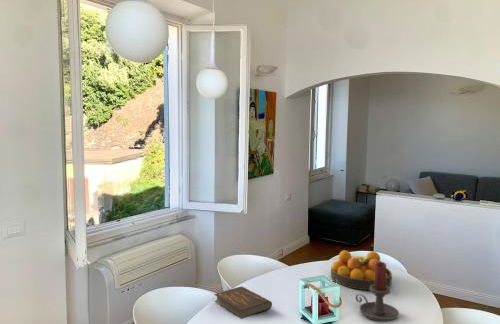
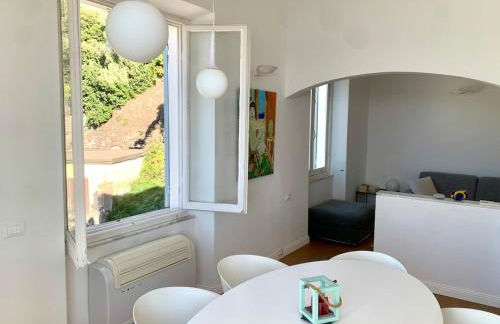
- candle holder (375, 287)
- book (242, 301)
- fruit bowl (360, 265)
